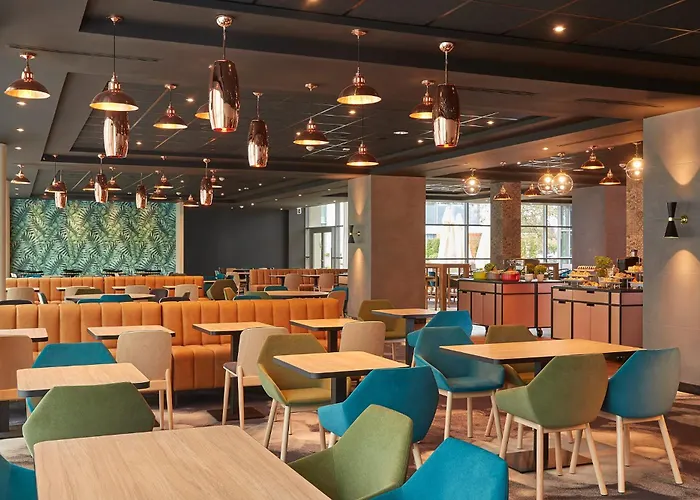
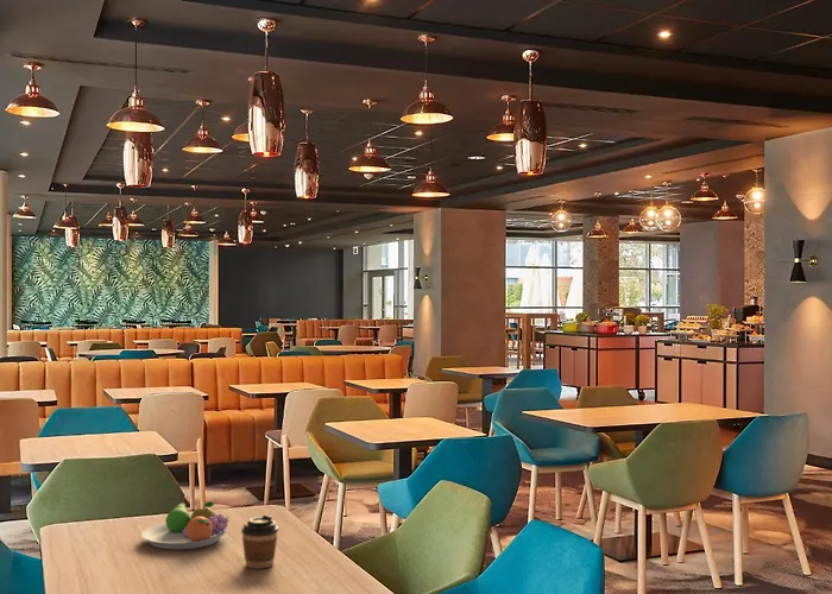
+ fruit bowl (185, 522)
+ coffee cup (259, 541)
